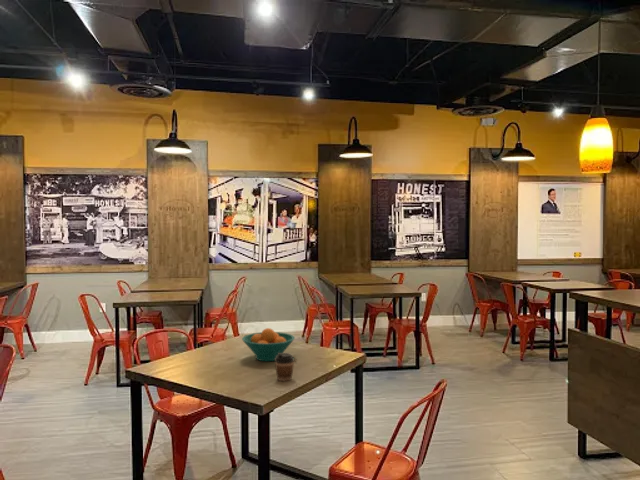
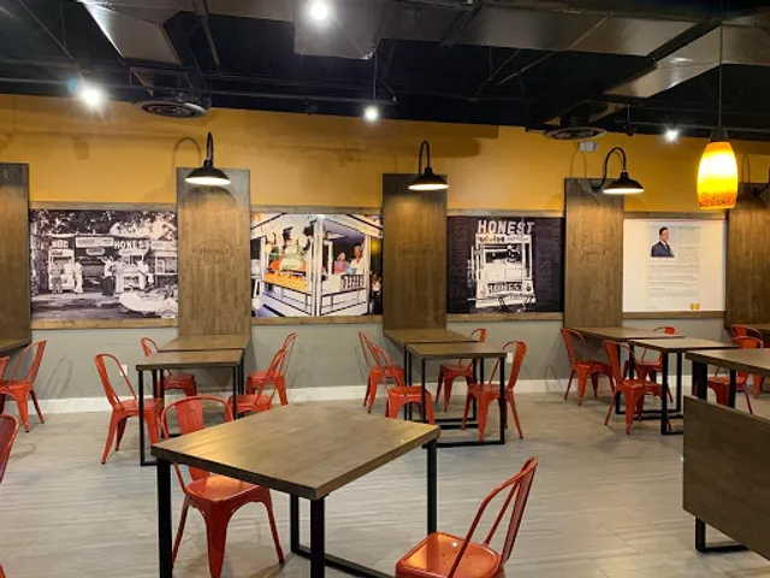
- coffee cup (284, 365)
- fruit bowl (268, 343)
